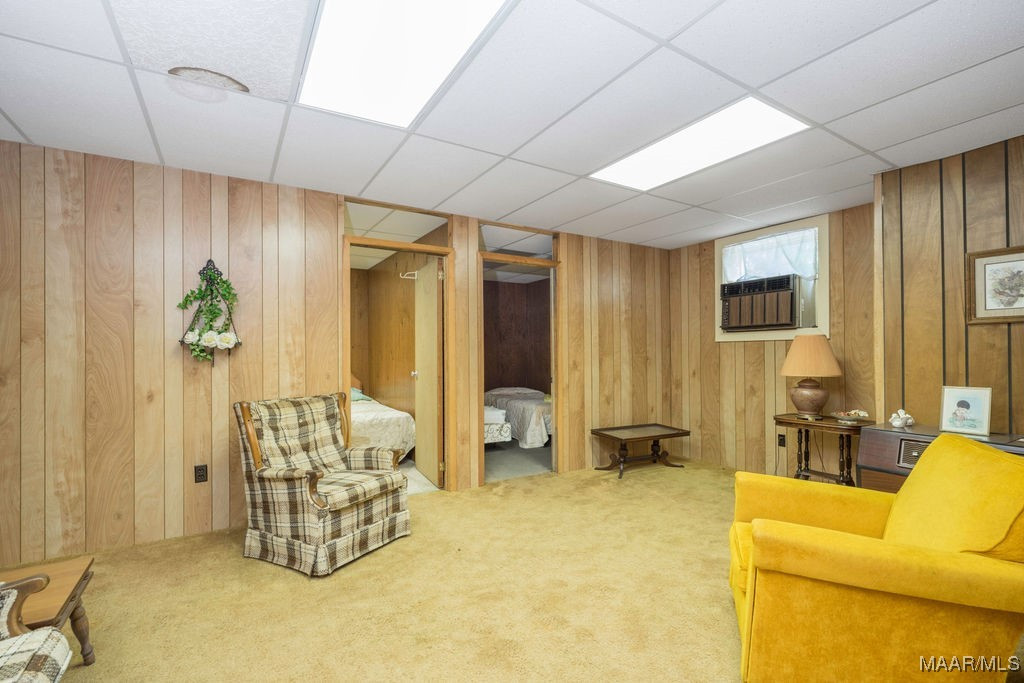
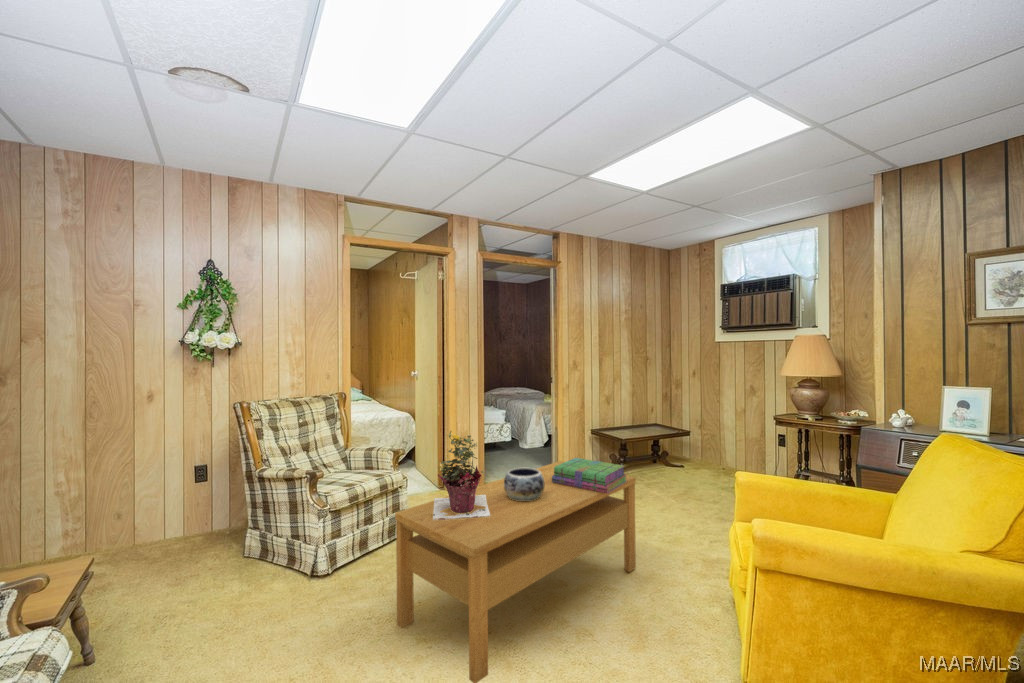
+ potted flower (460, 469)
+ decorative bowl (524, 483)
+ coffee table (529, 543)
+ stack of books (589, 473)
